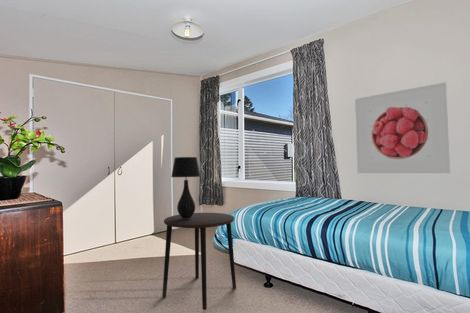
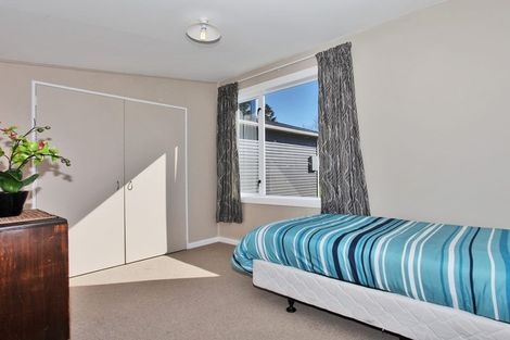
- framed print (397, 132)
- side table (201, 254)
- table lamp (186, 187)
